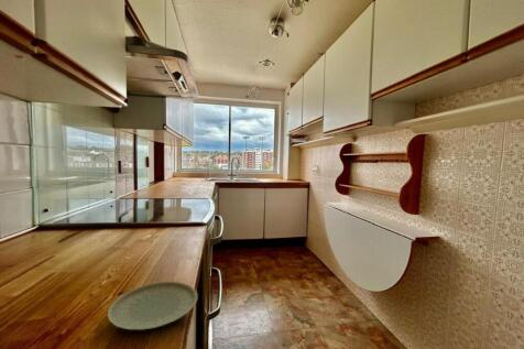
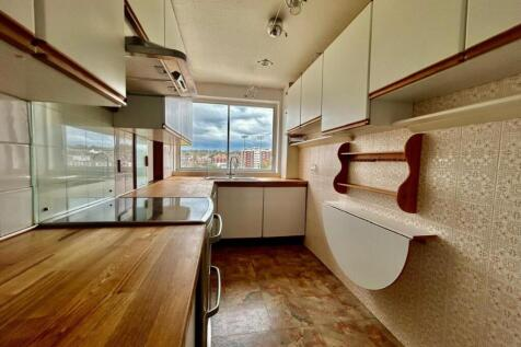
- plate (155, 306)
